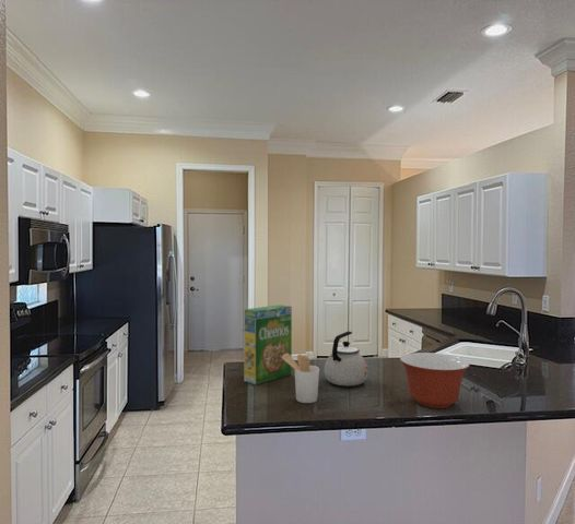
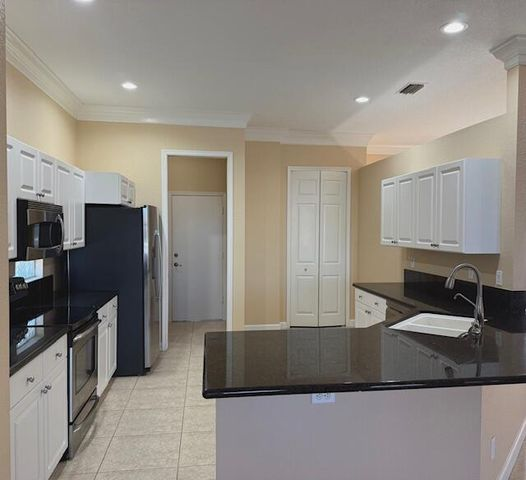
- cereal box (268, 343)
- kettle (345, 357)
- utensil holder (300, 376)
- mixing bowl (433, 381)
